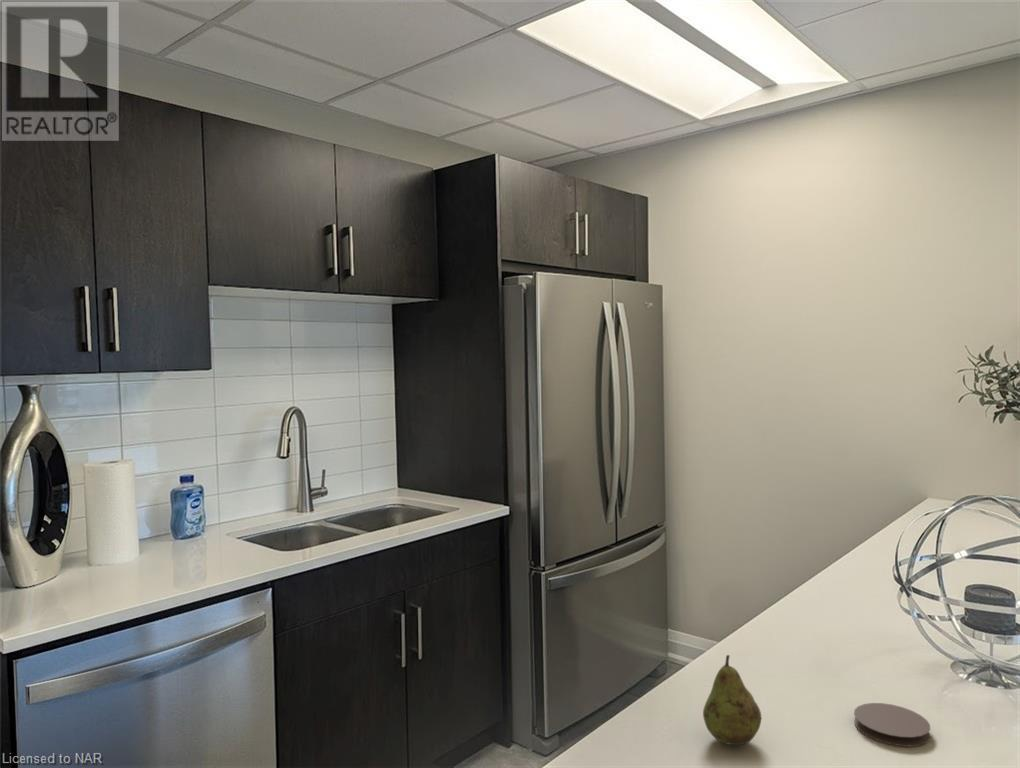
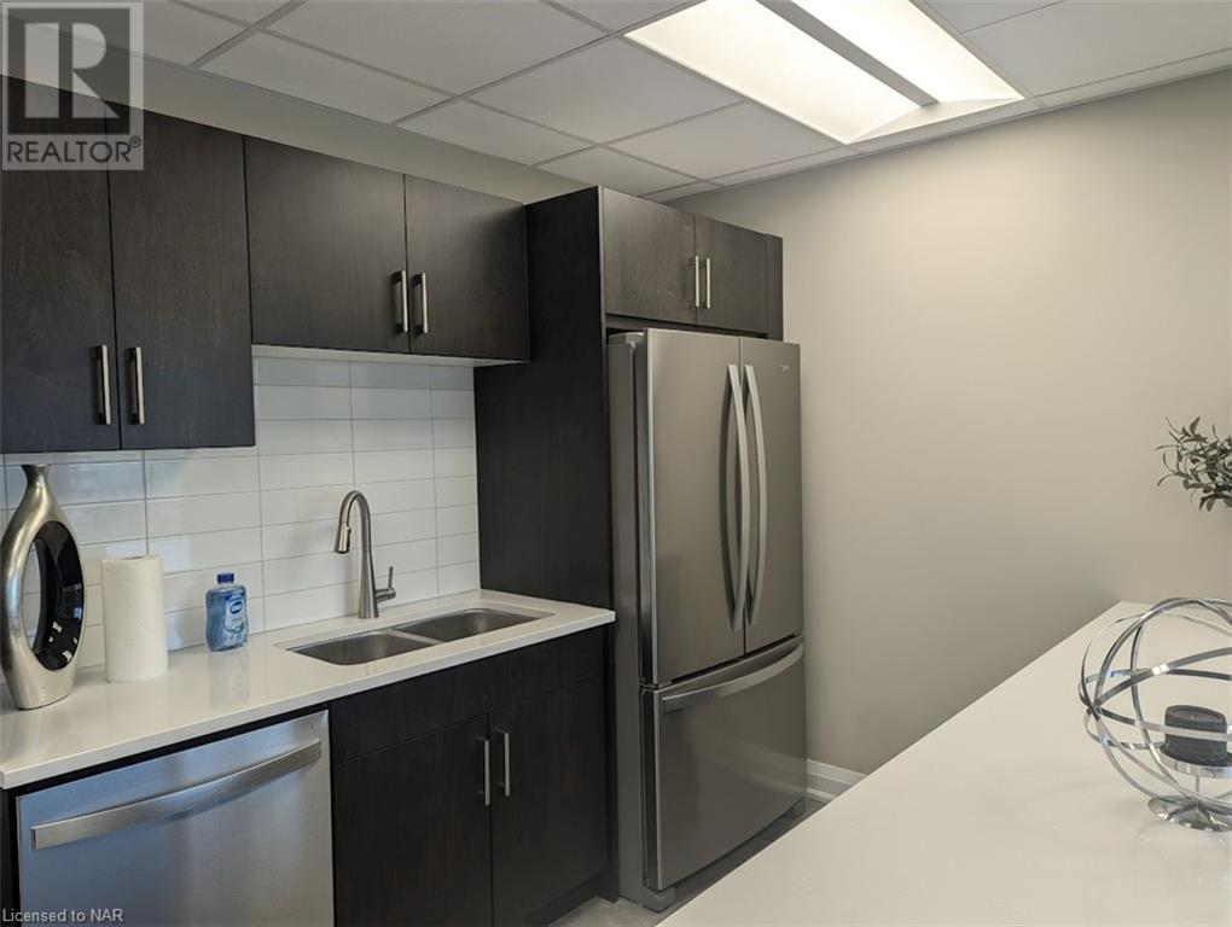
- coaster (891, 723)
- fruit (731, 701)
